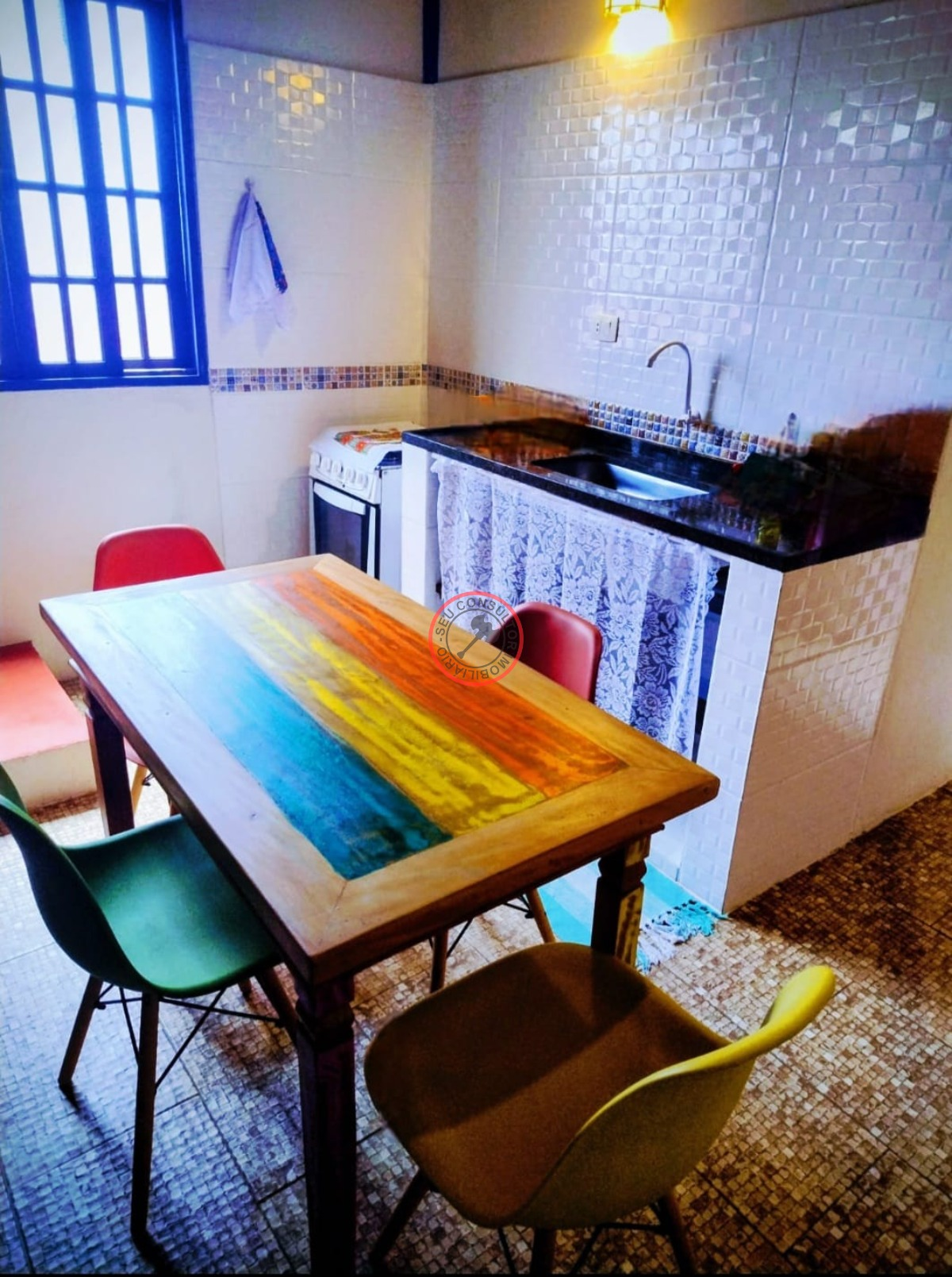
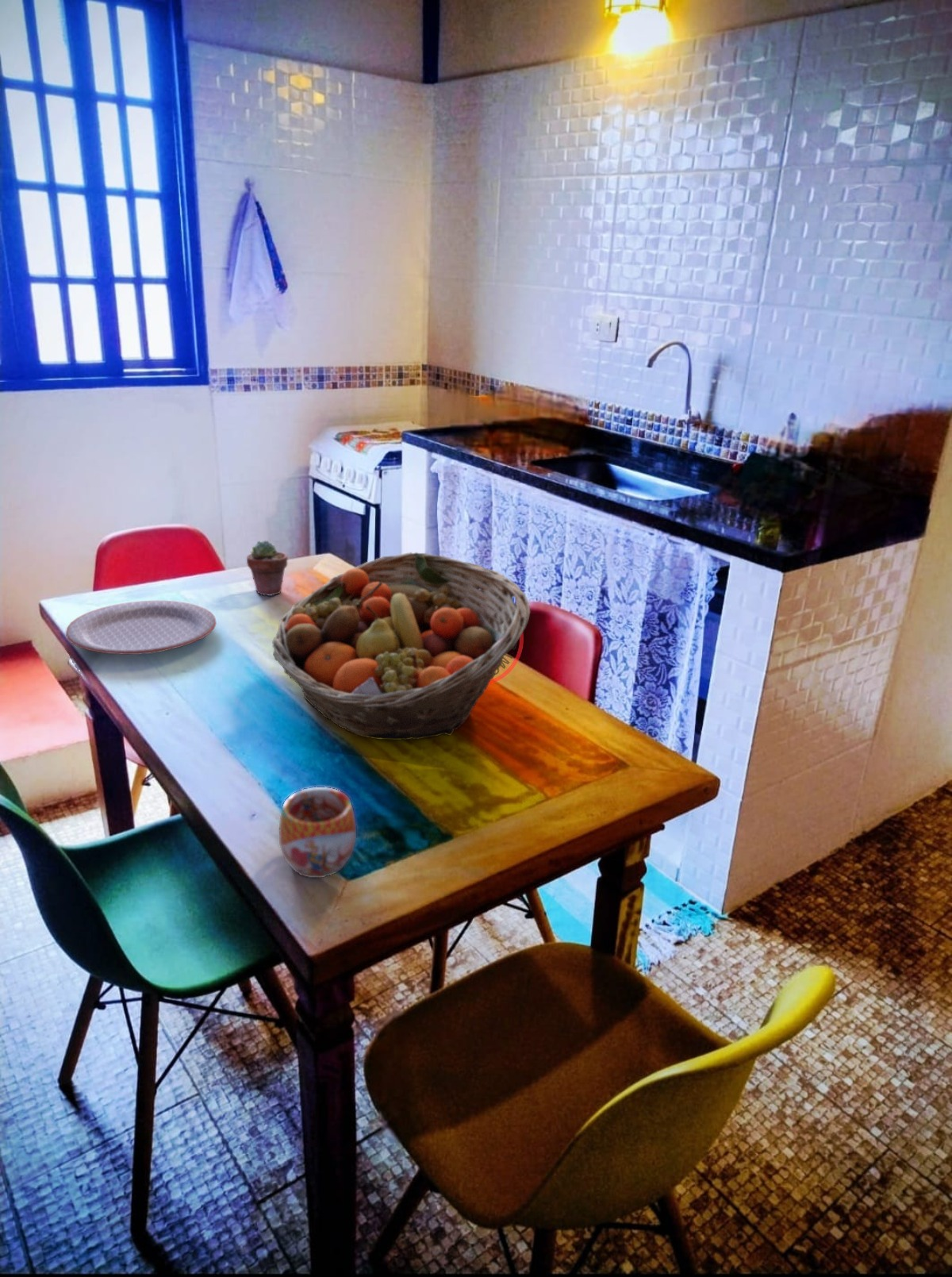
+ fruit basket (398, 640)
+ mug (313, 829)
+ plate (143, 629)
+ potted succulent (267, 566)
